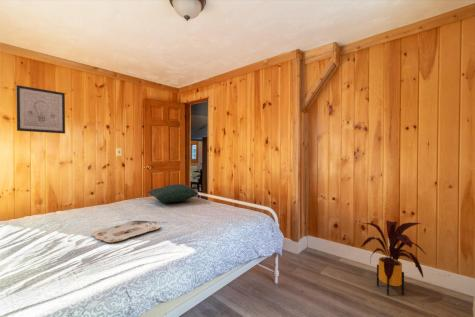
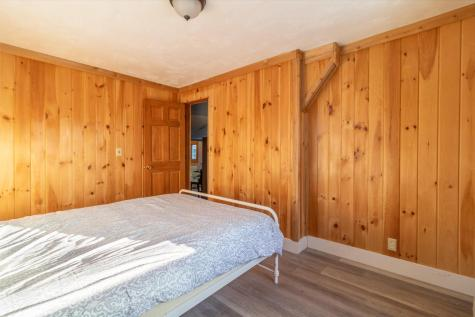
- house plant (390, 254)
- wall art (42, 110)
- pillow (172, 193)
- serving tray (127, 230)
